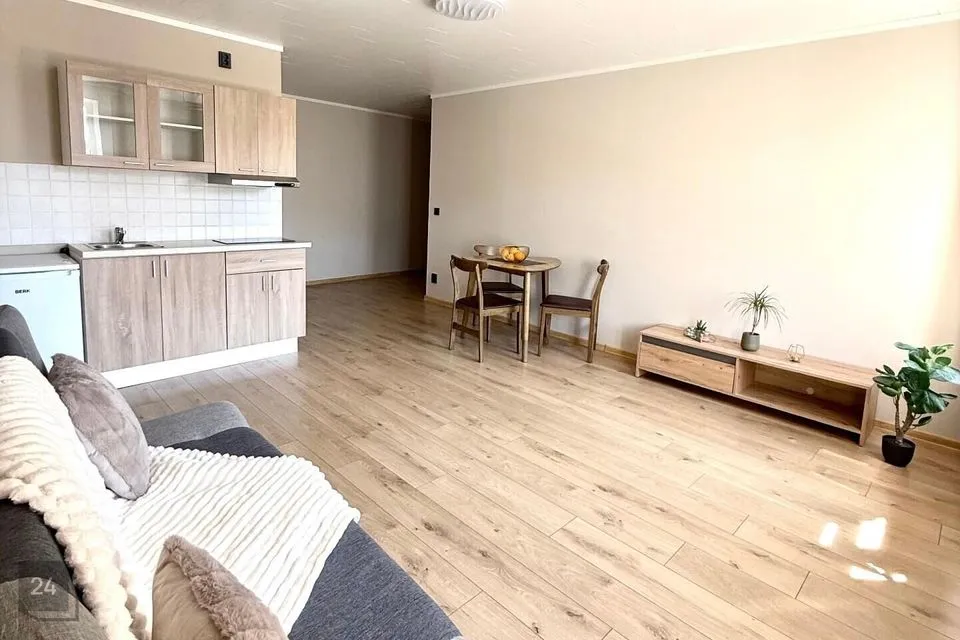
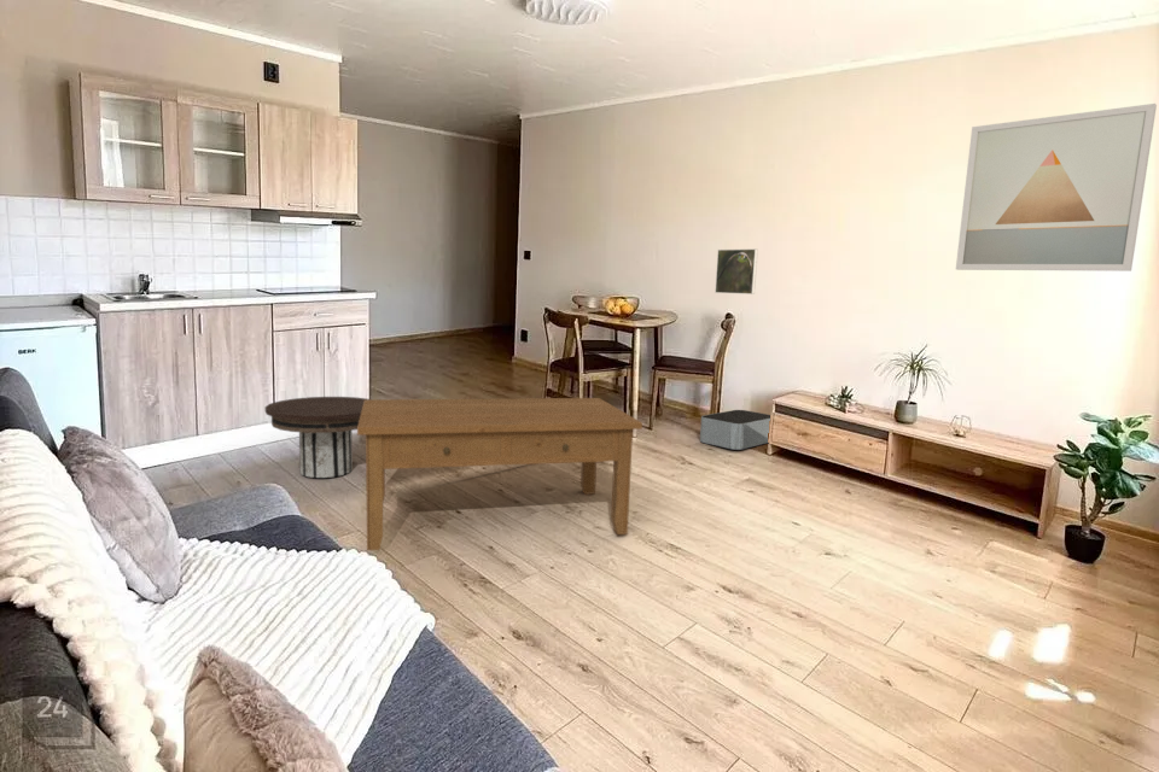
+ coffee table (495, 464)
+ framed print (735, 271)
+ storage bin (738, 428)
+ side table (326, 438)
+ wall art (1047, 194)
